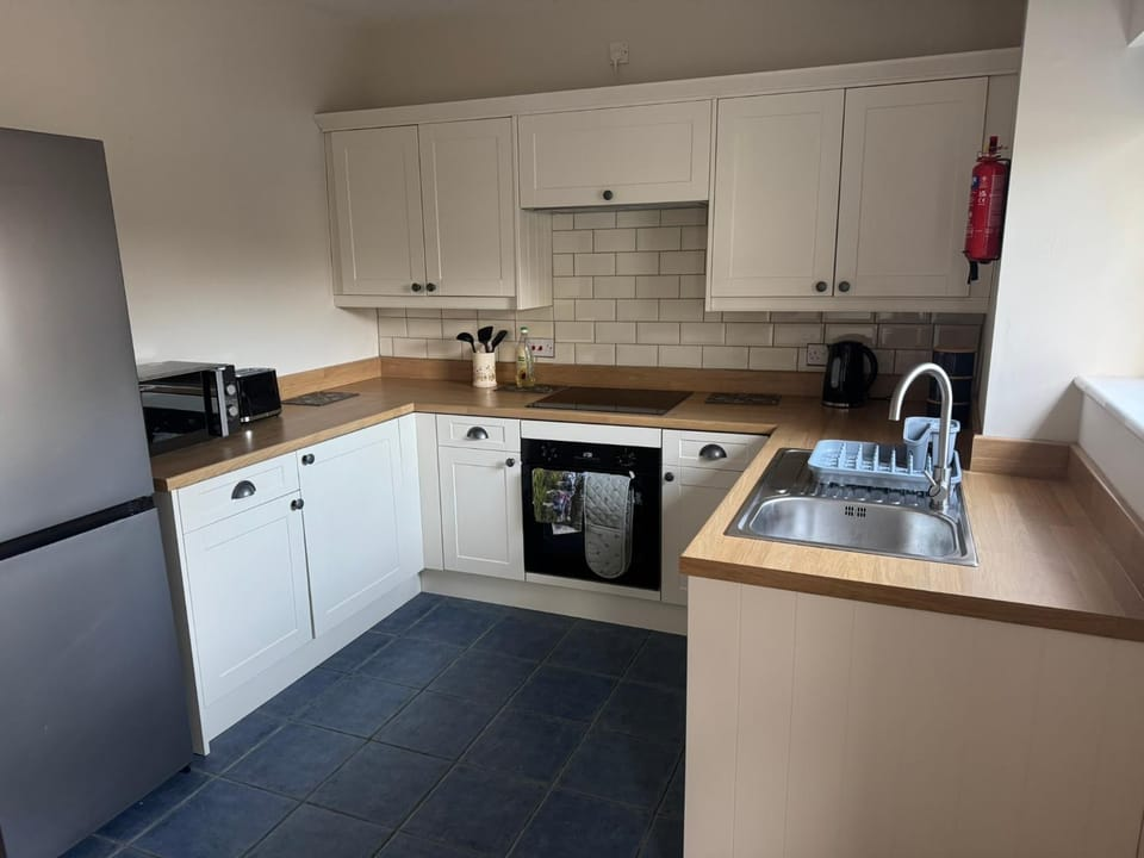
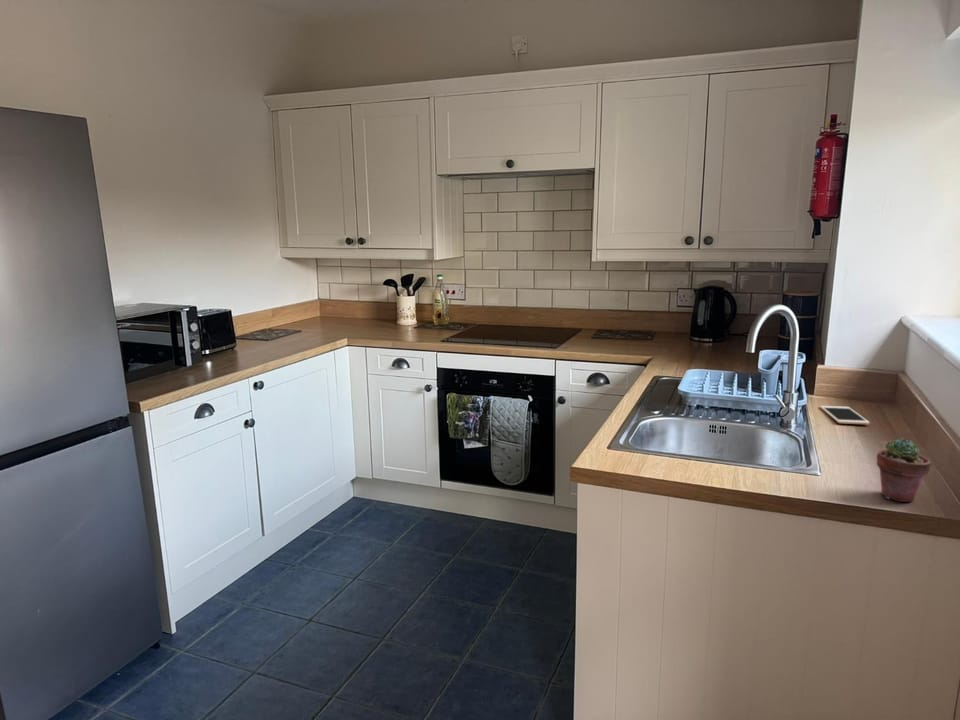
+ potted succulent (902, 468)
+ cell phone (843, 414)
